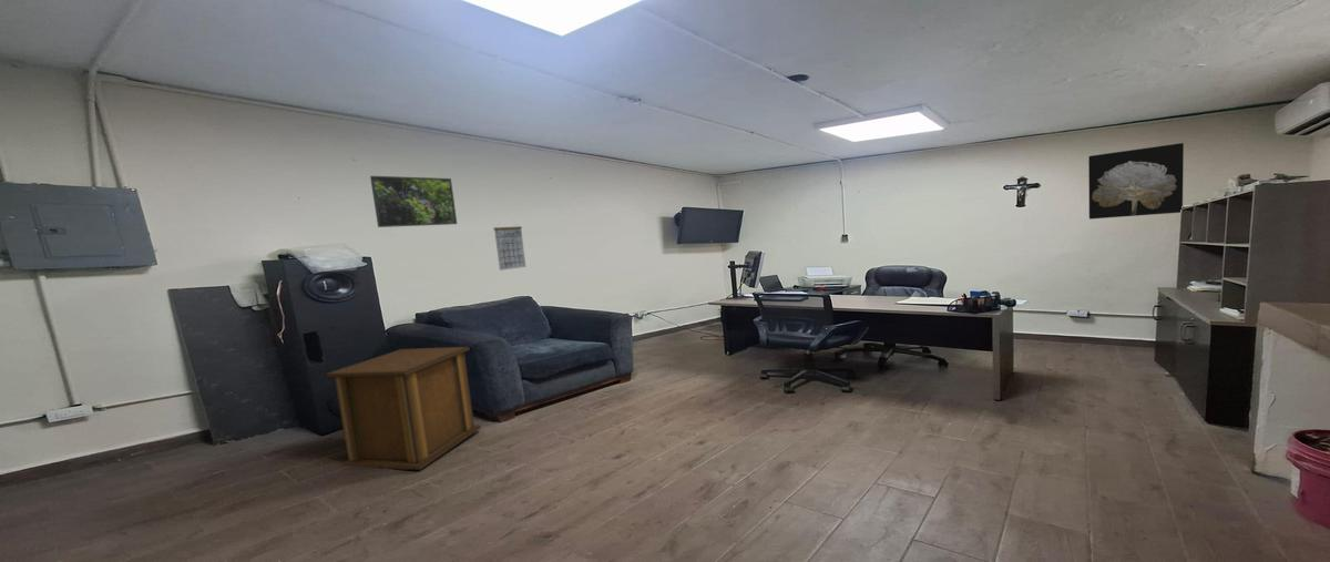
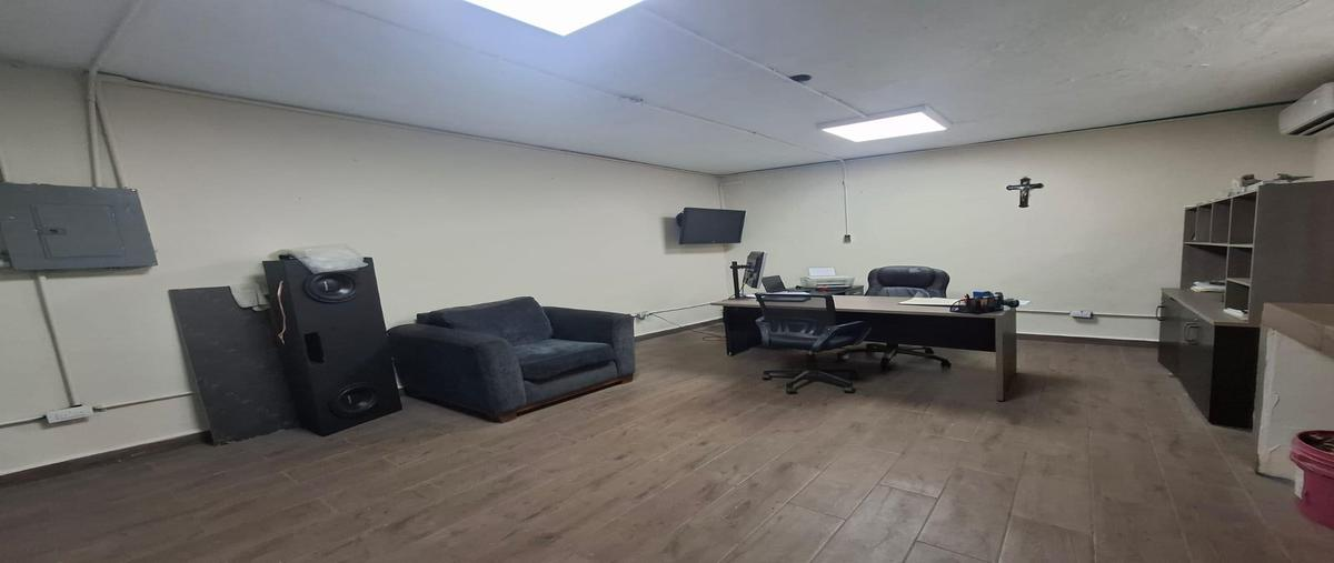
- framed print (416, 201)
- wall art (1133, 183)
- calendar (510, 243)
- side table (409, 402)
